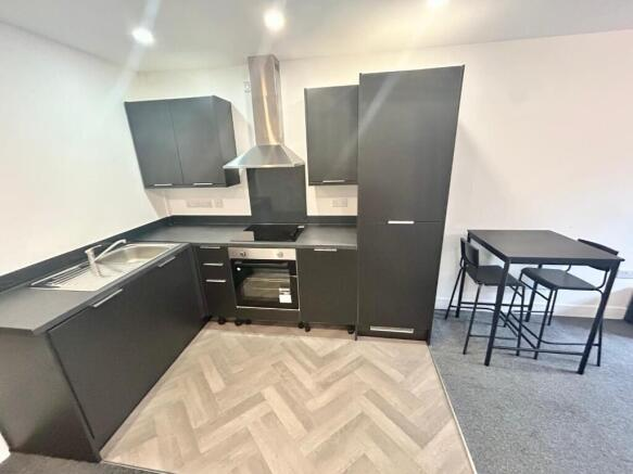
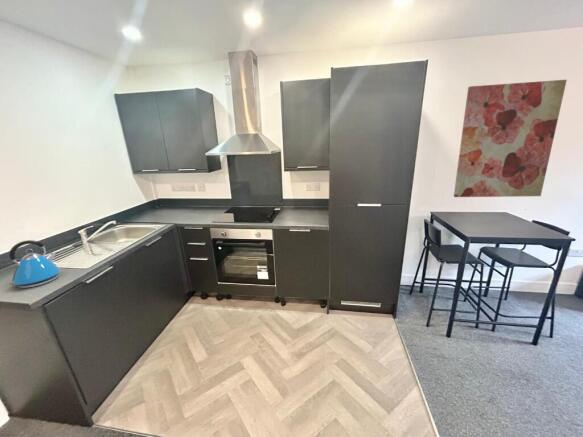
+ kettle (30, 261)
+ wall art (505, 143)
